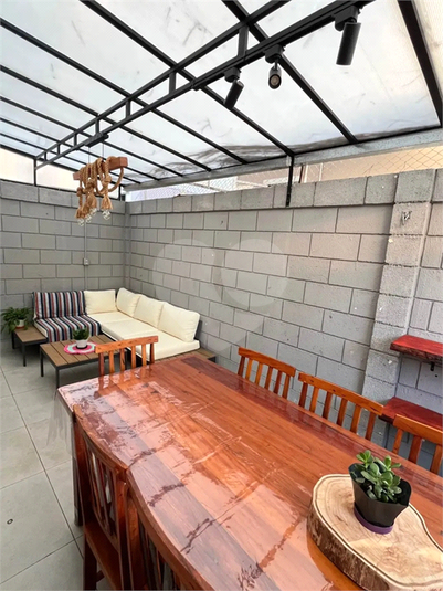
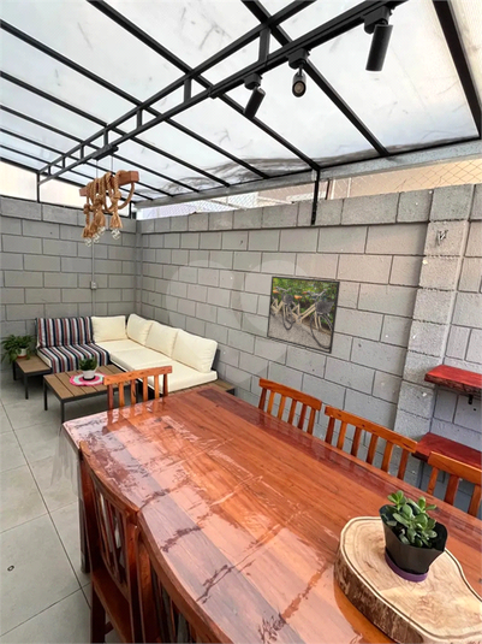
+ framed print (299, 312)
